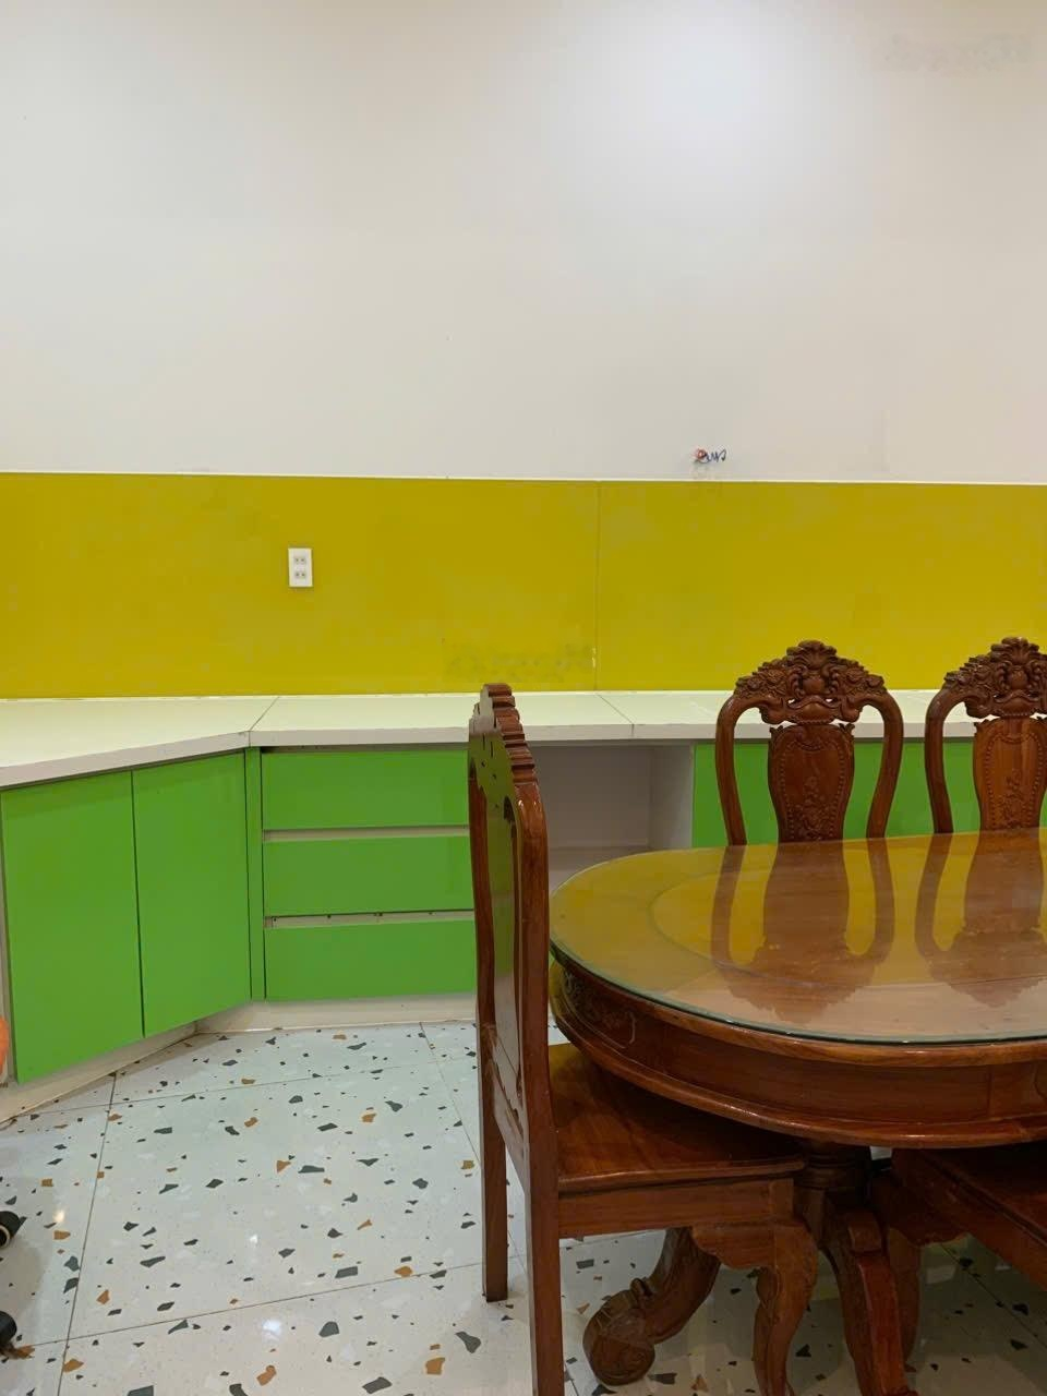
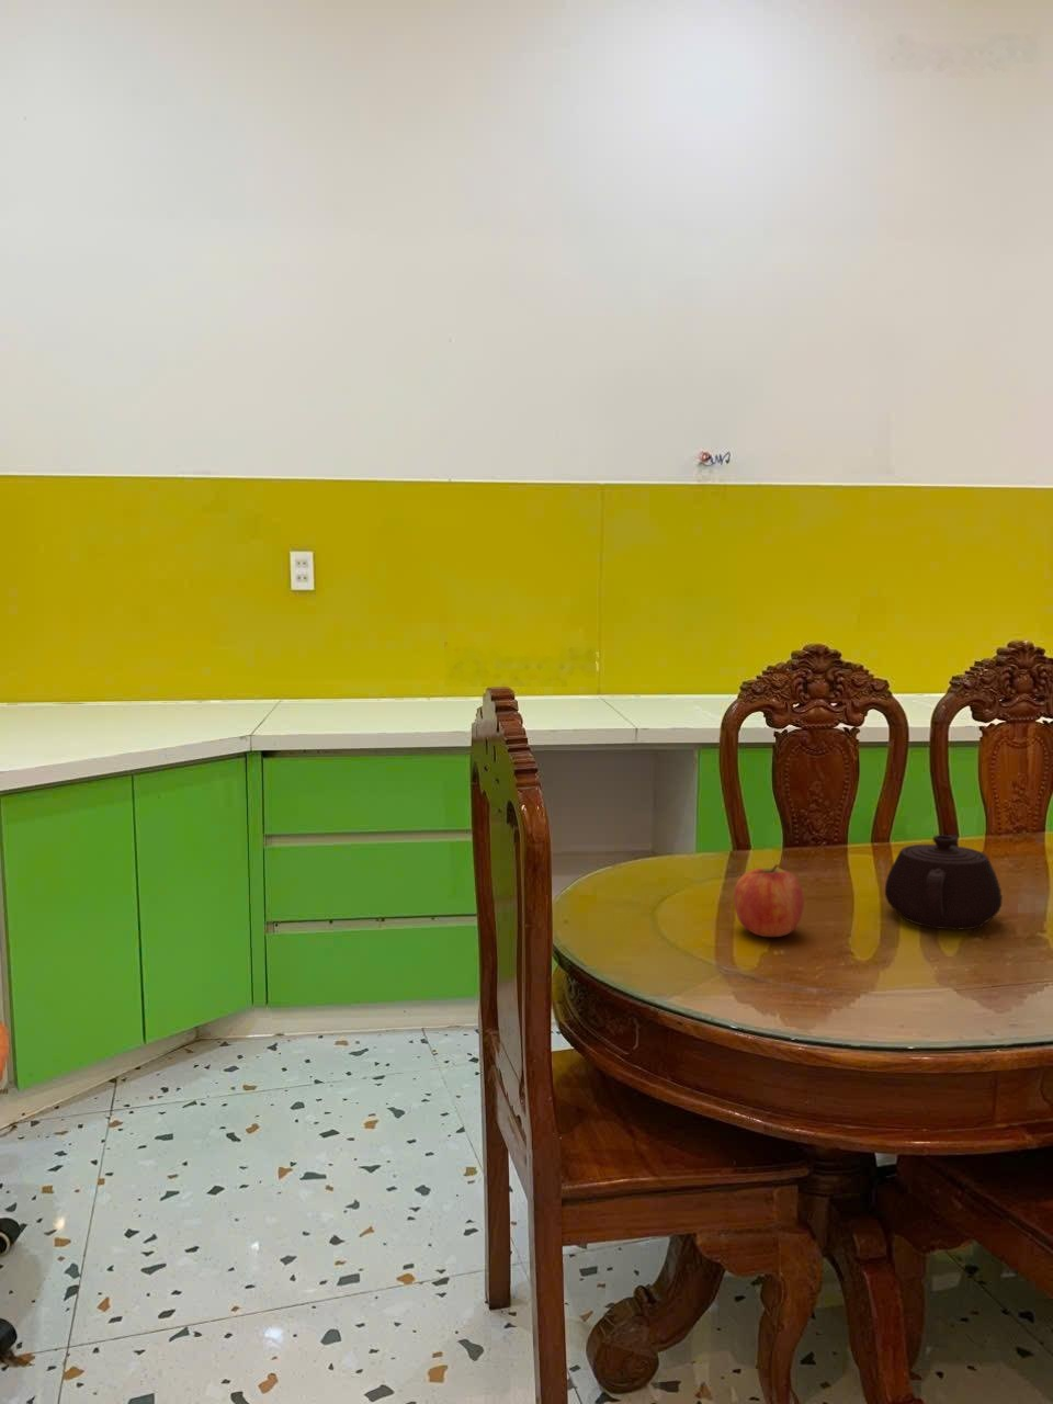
+ teapot (943, 877)
+ fruit (768, 898)
